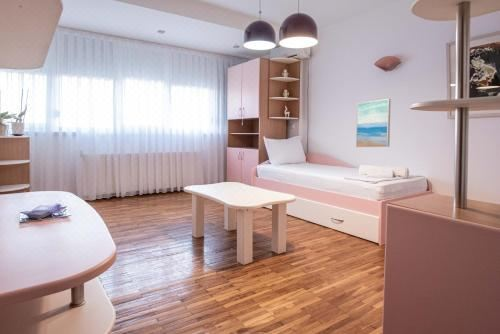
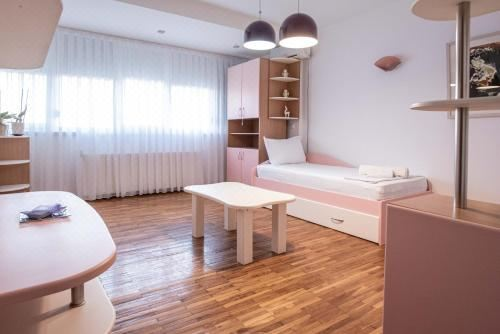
- wall art (372, 124)
